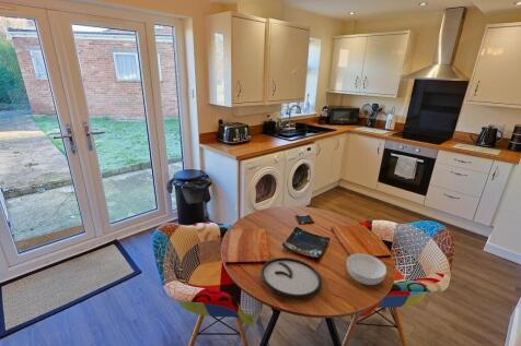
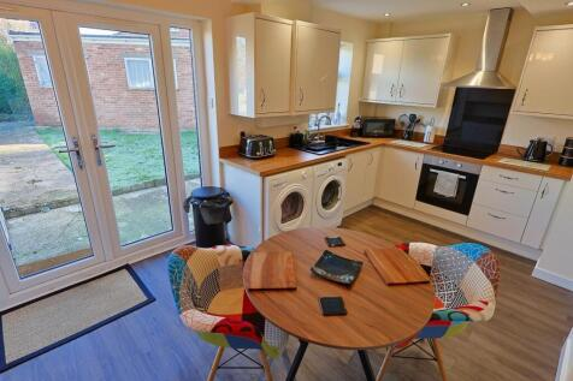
- plate (290, 275)
- cereal bowl (364, 271)
